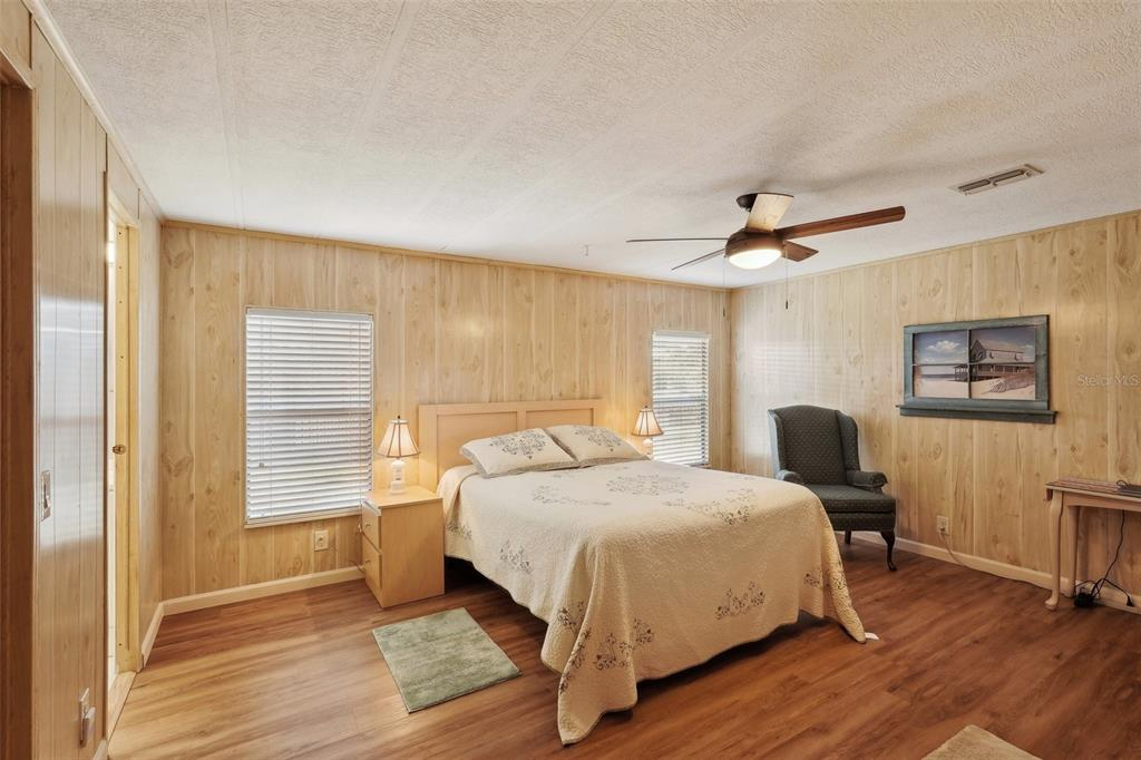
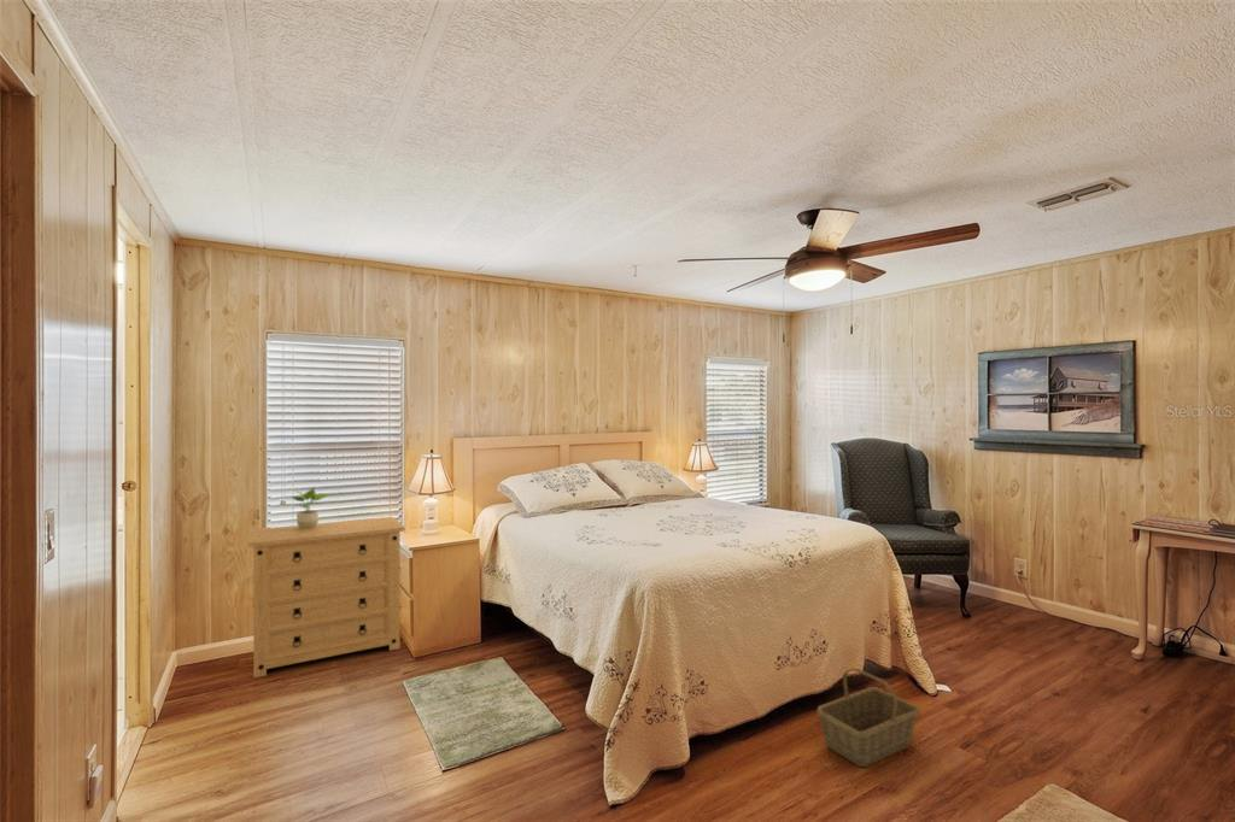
+ potted plant (309, 506)
+ dresser (327, 589)
+ basket (868, 710)
